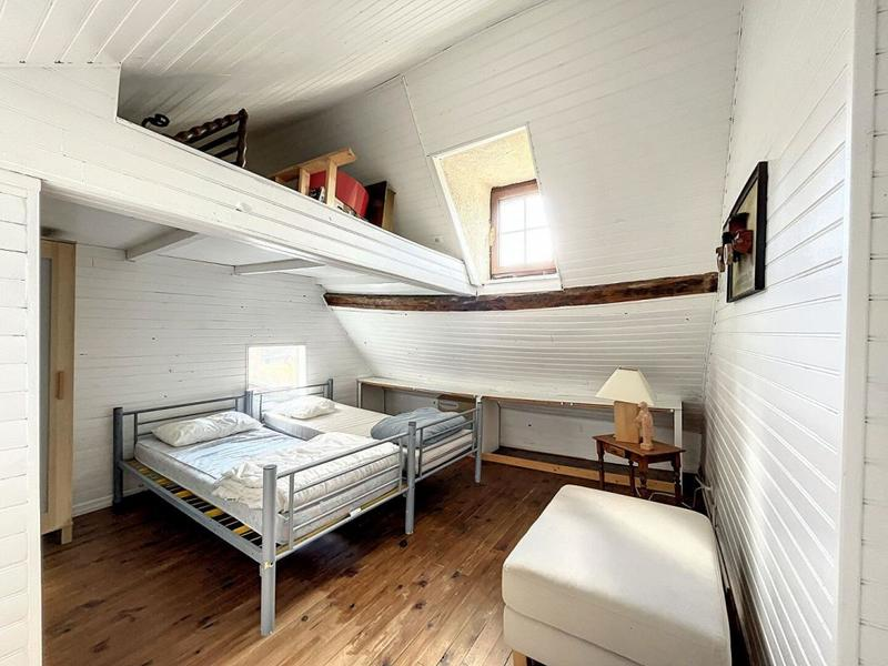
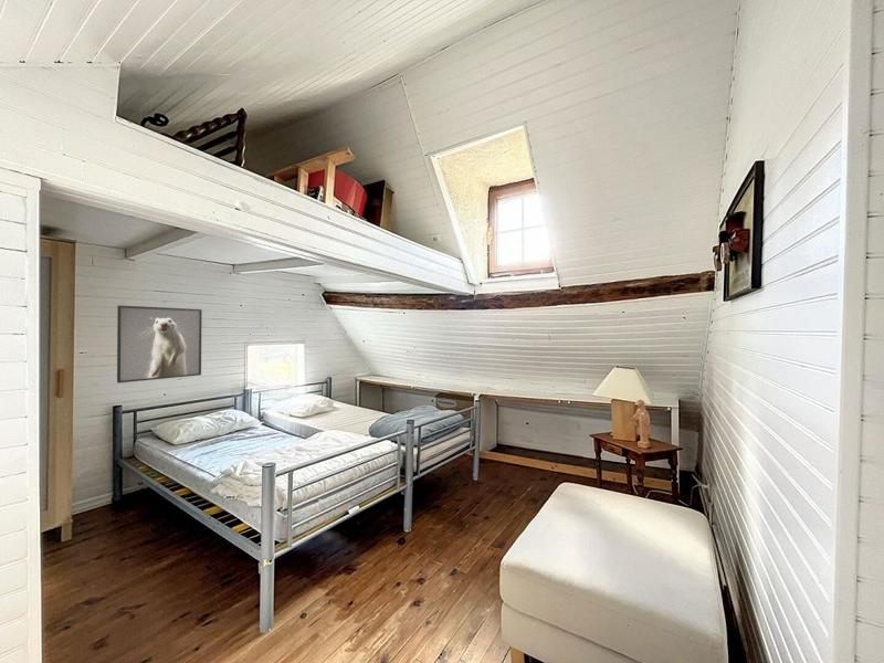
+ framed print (162, 343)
